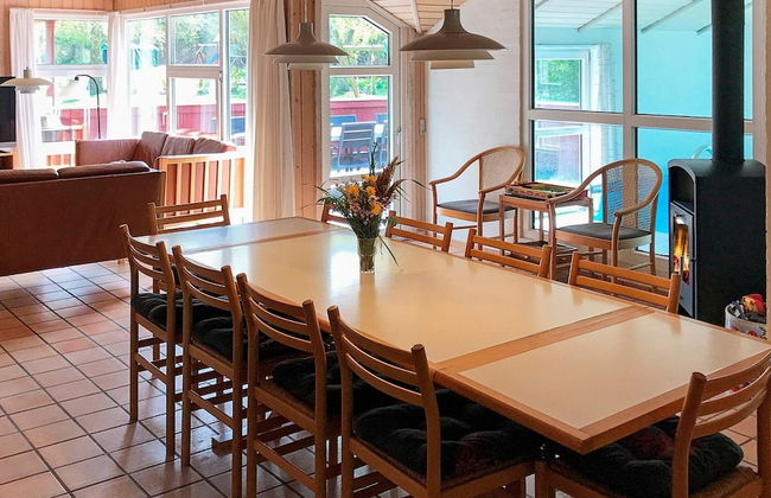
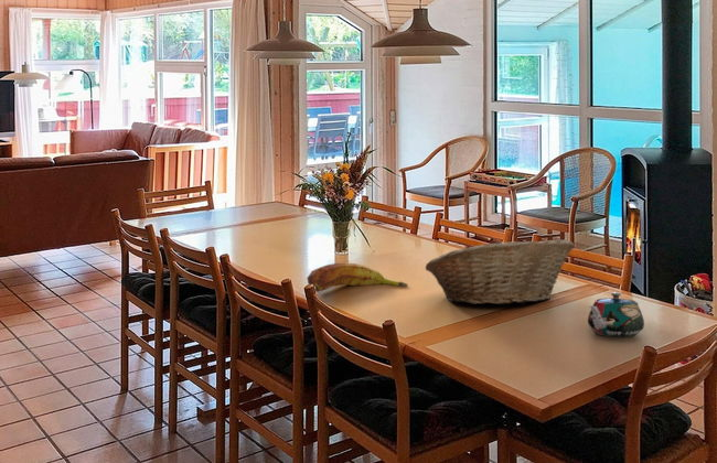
+ banana (352, 277)
+ fruit basket (500, 268)
+ teapot (613, 313)
